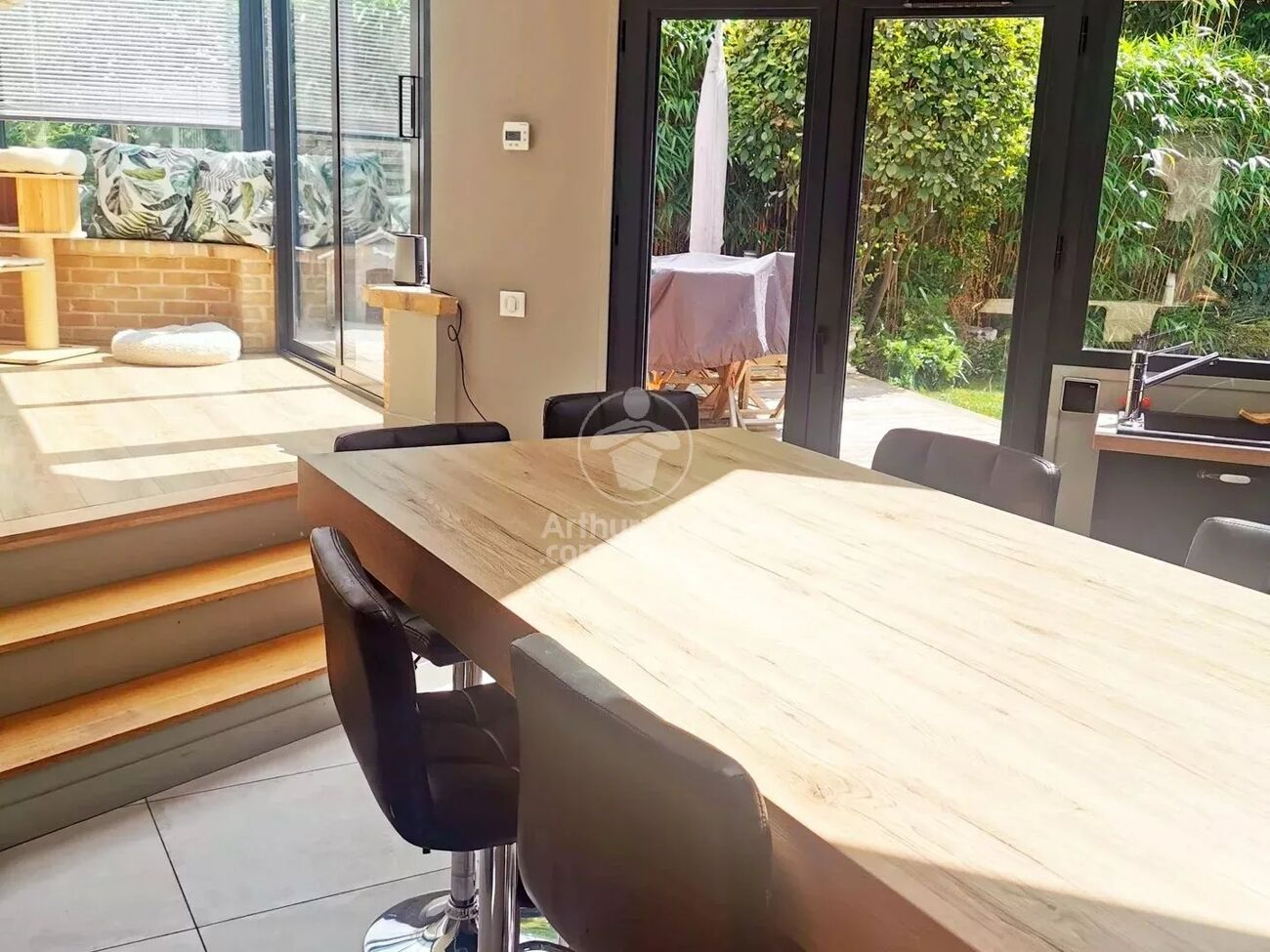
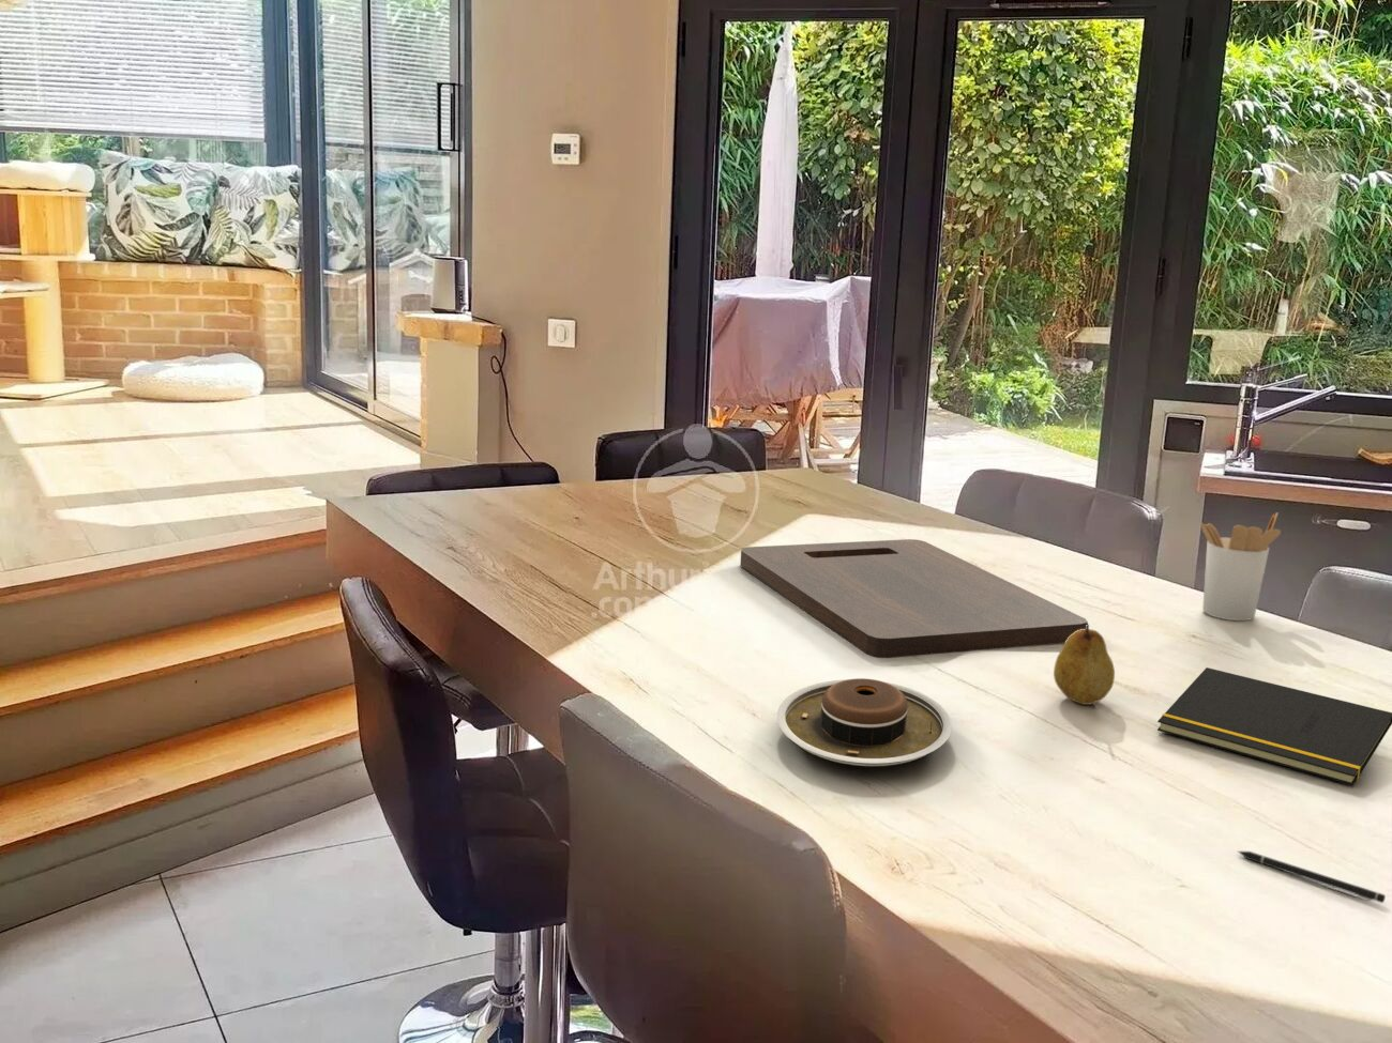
+ cutting board (900, 589)
+ pen (1308, 874)
+ notepad (1275, 721)
+ plate (864, 712)
+ fruit (1084, 660)
+ utensil holder (1240, 566)
